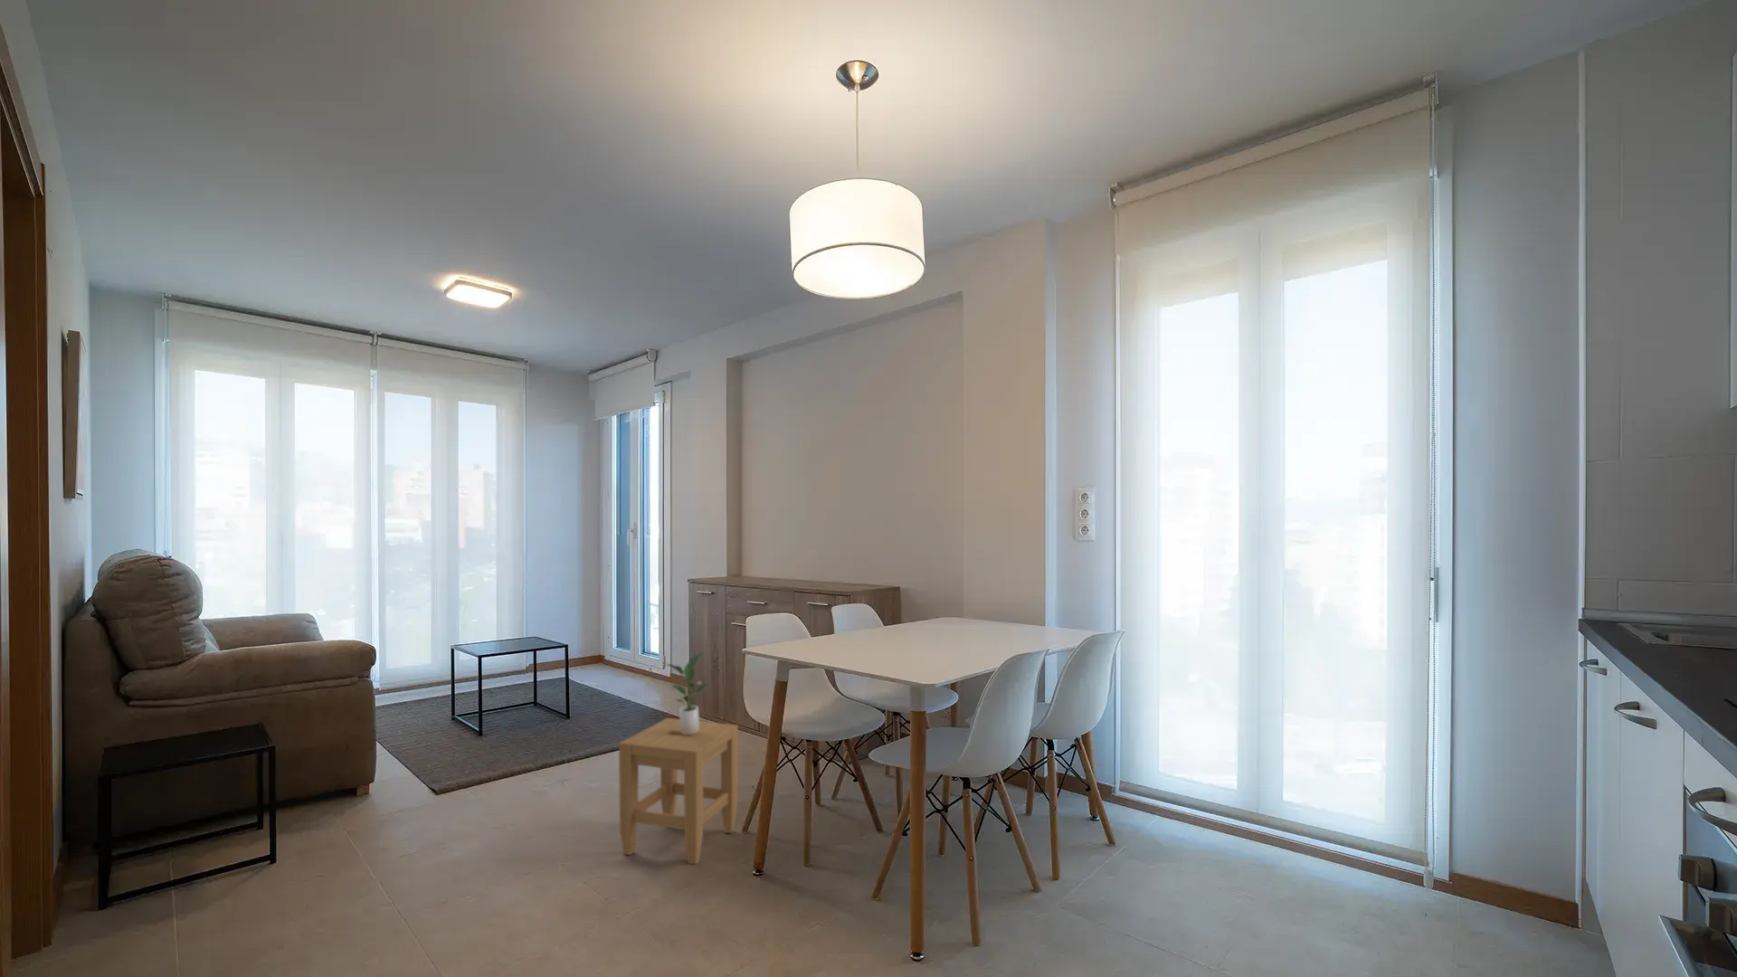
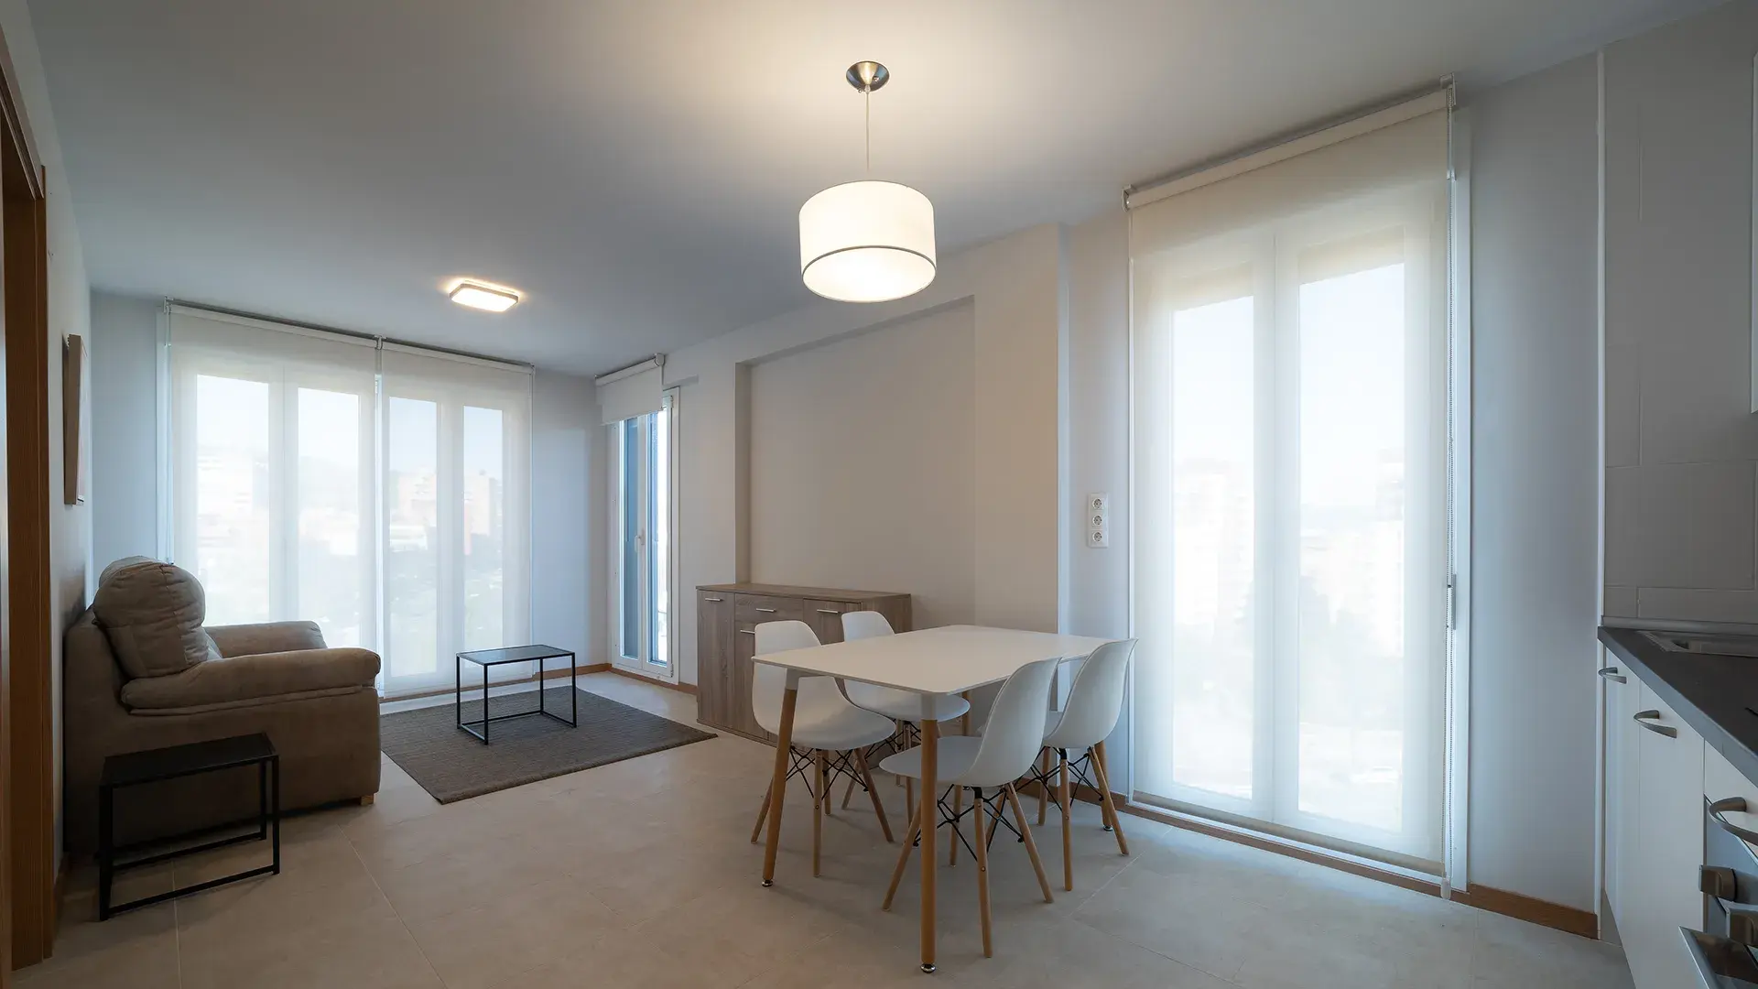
- stool (680, 787)
- potted plant (691, 690)
